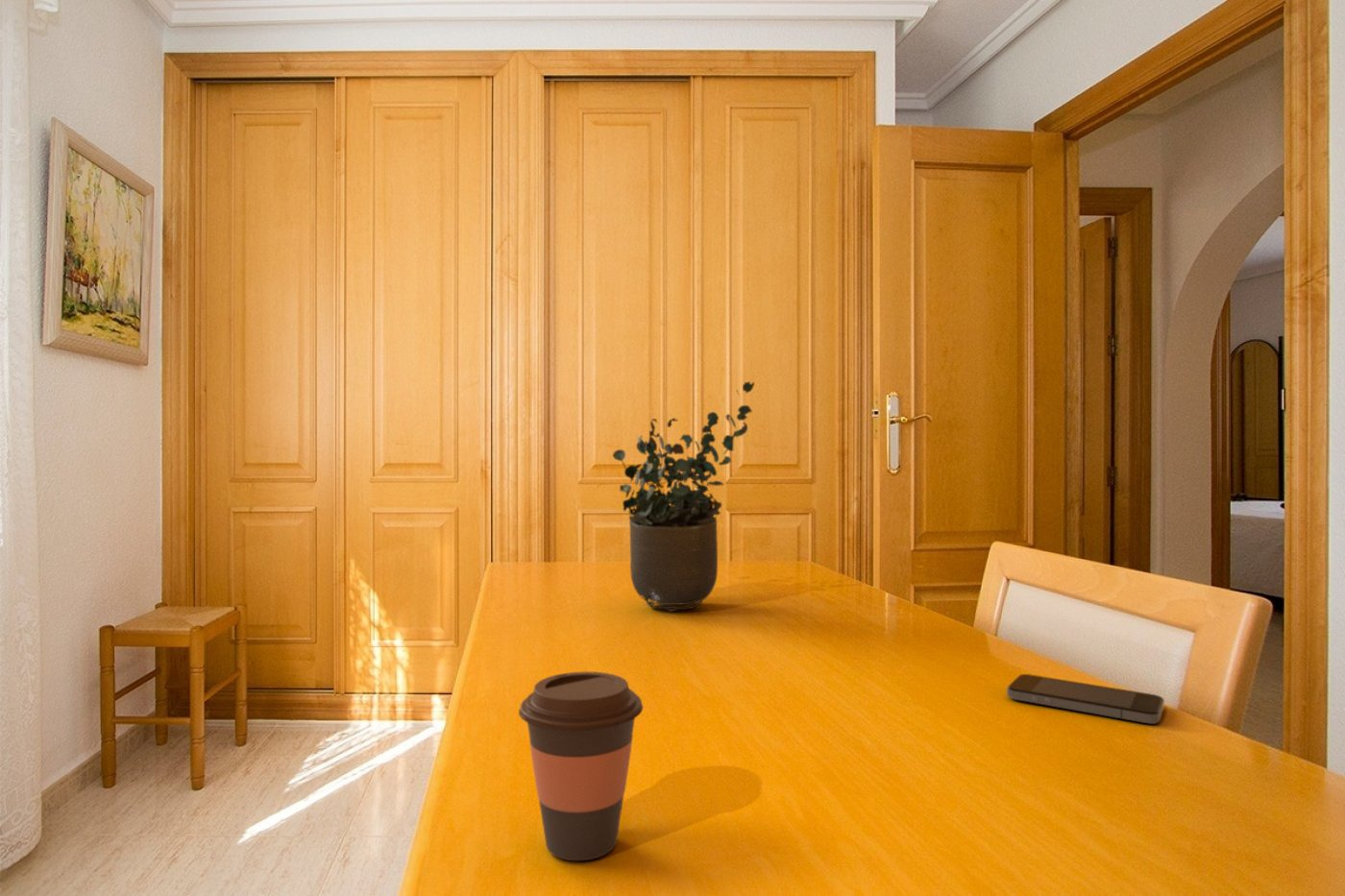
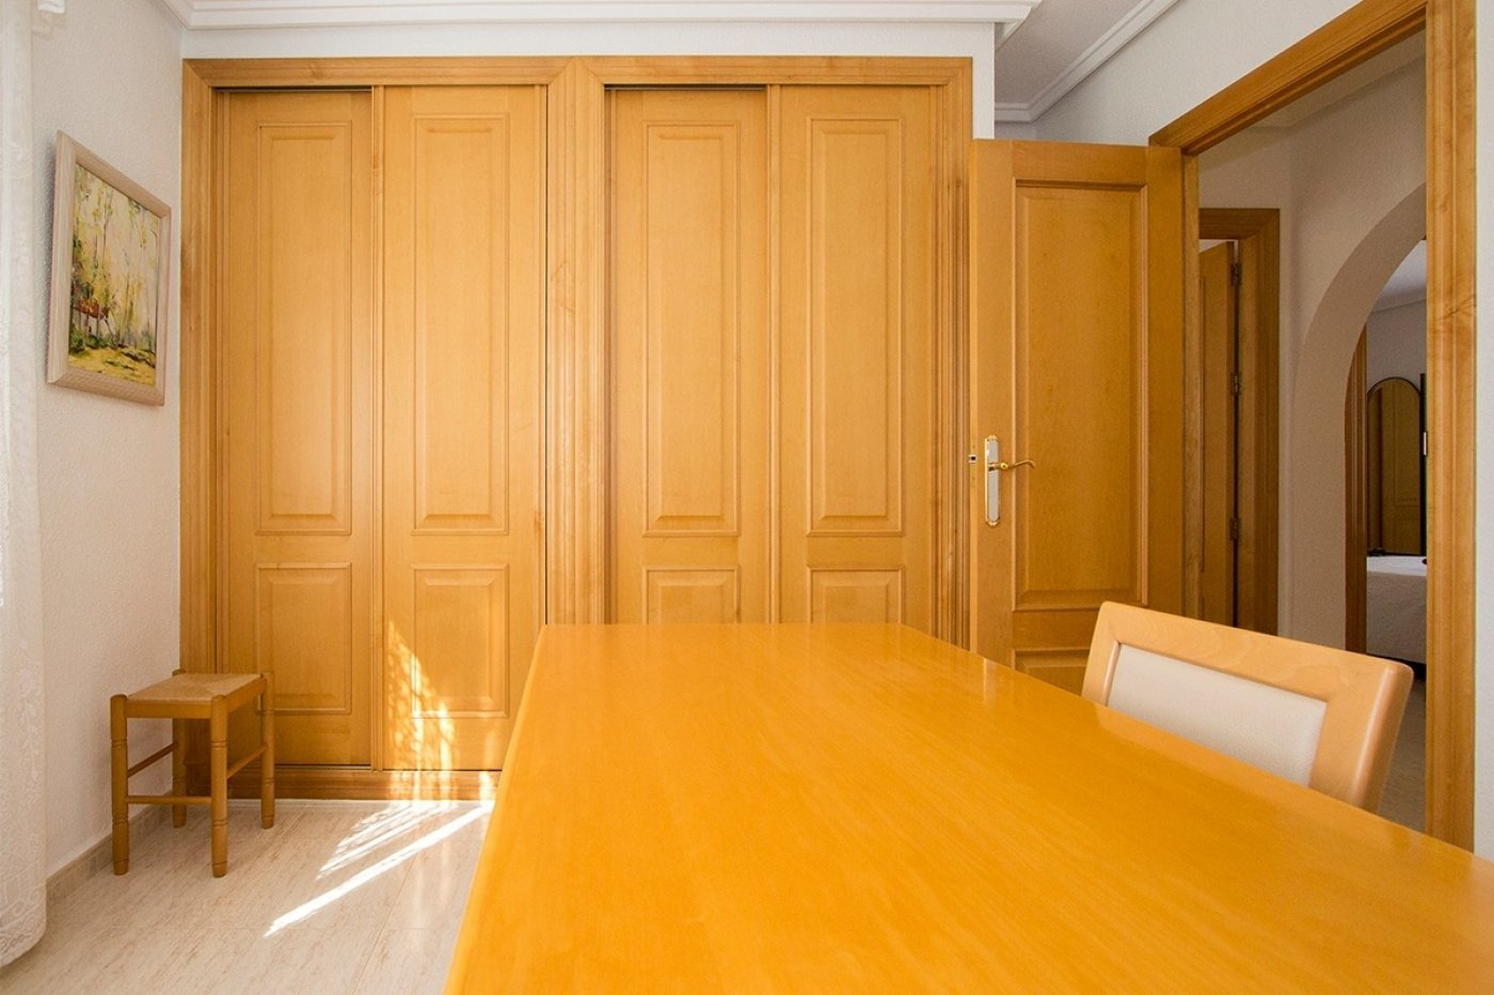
- coffee cup (581, 763)
- smartphone (1083, 696)
- potted plant (680, 496)
